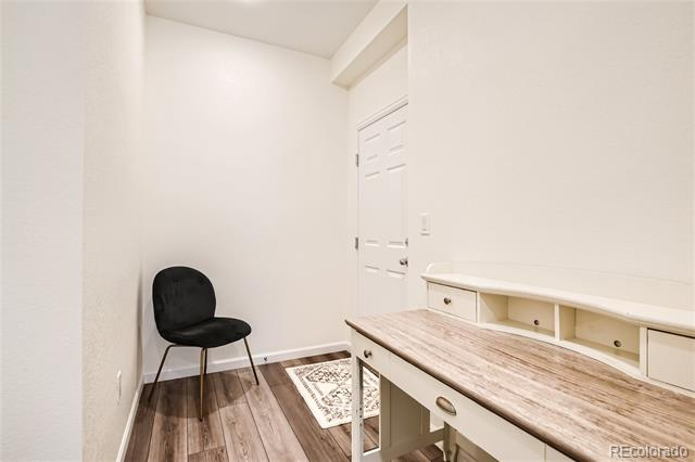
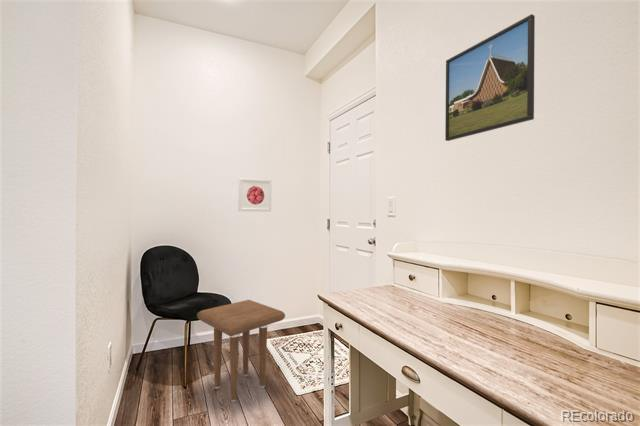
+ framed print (484, 86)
+ side table (238, 348)
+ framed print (255, 195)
